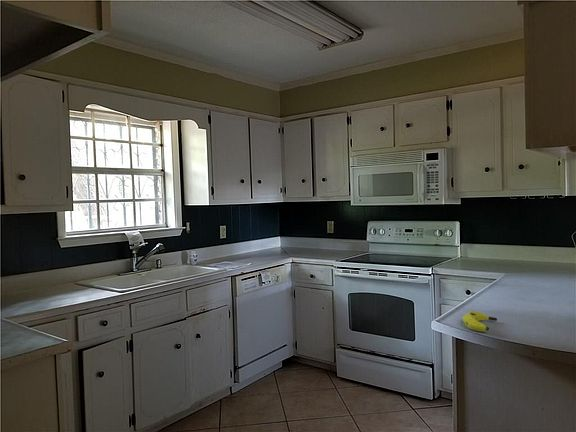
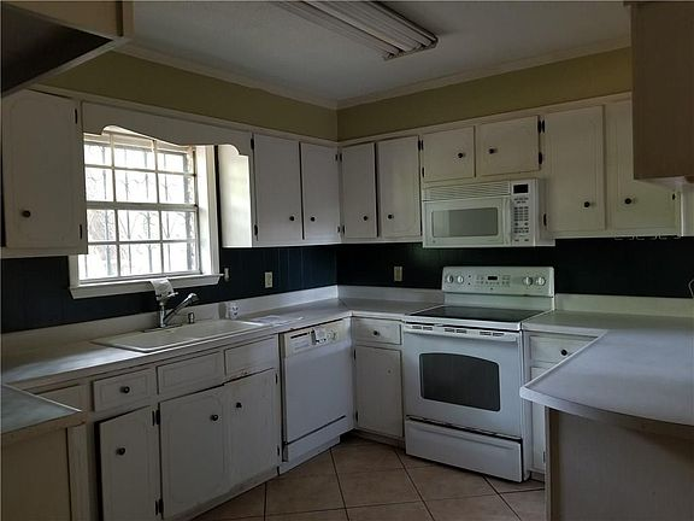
- banana (483, 319)
